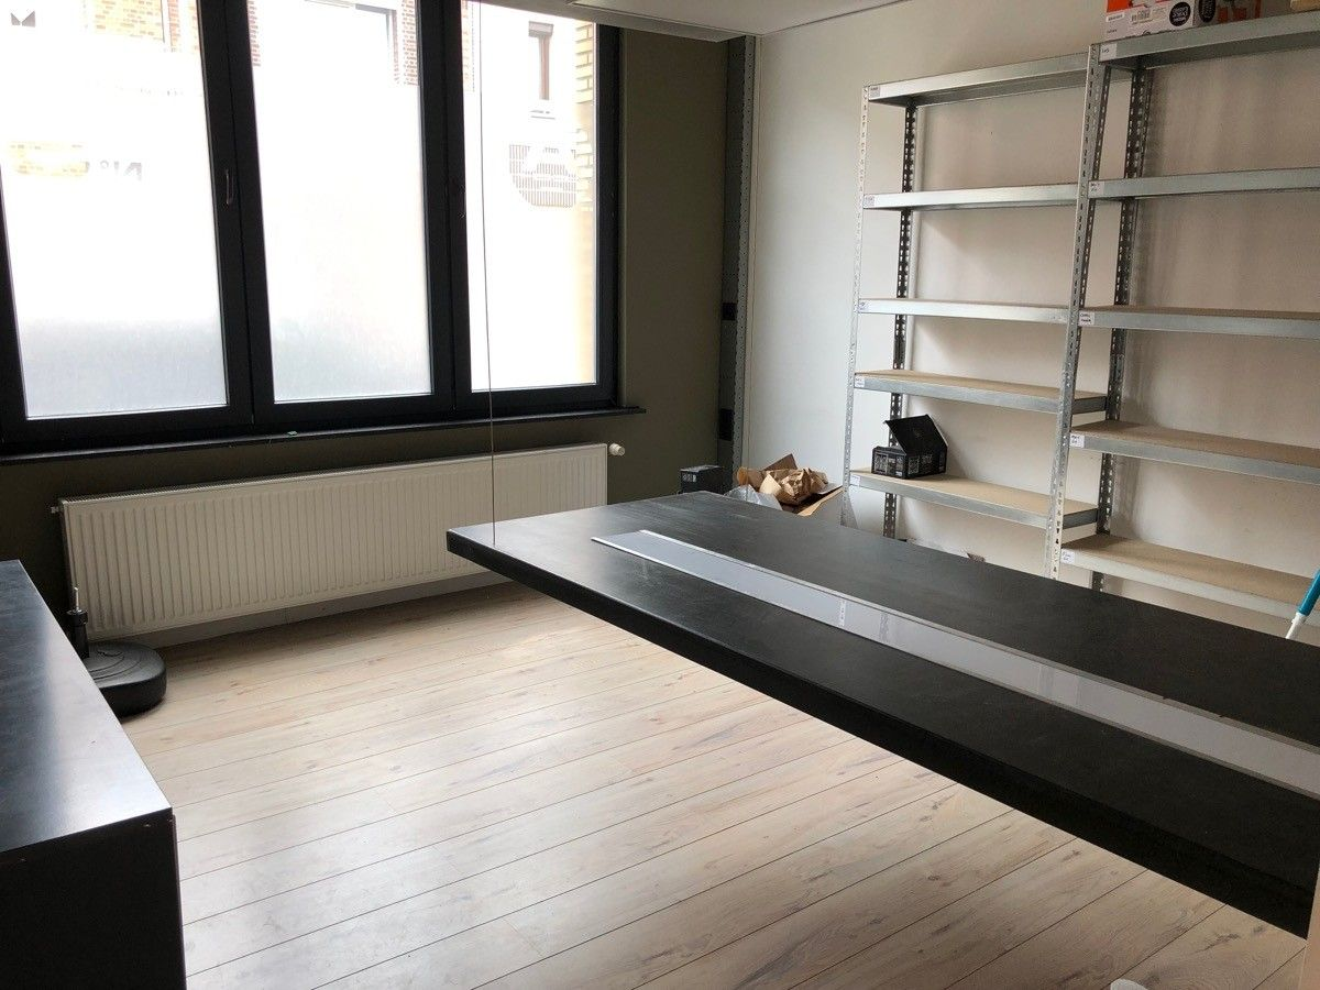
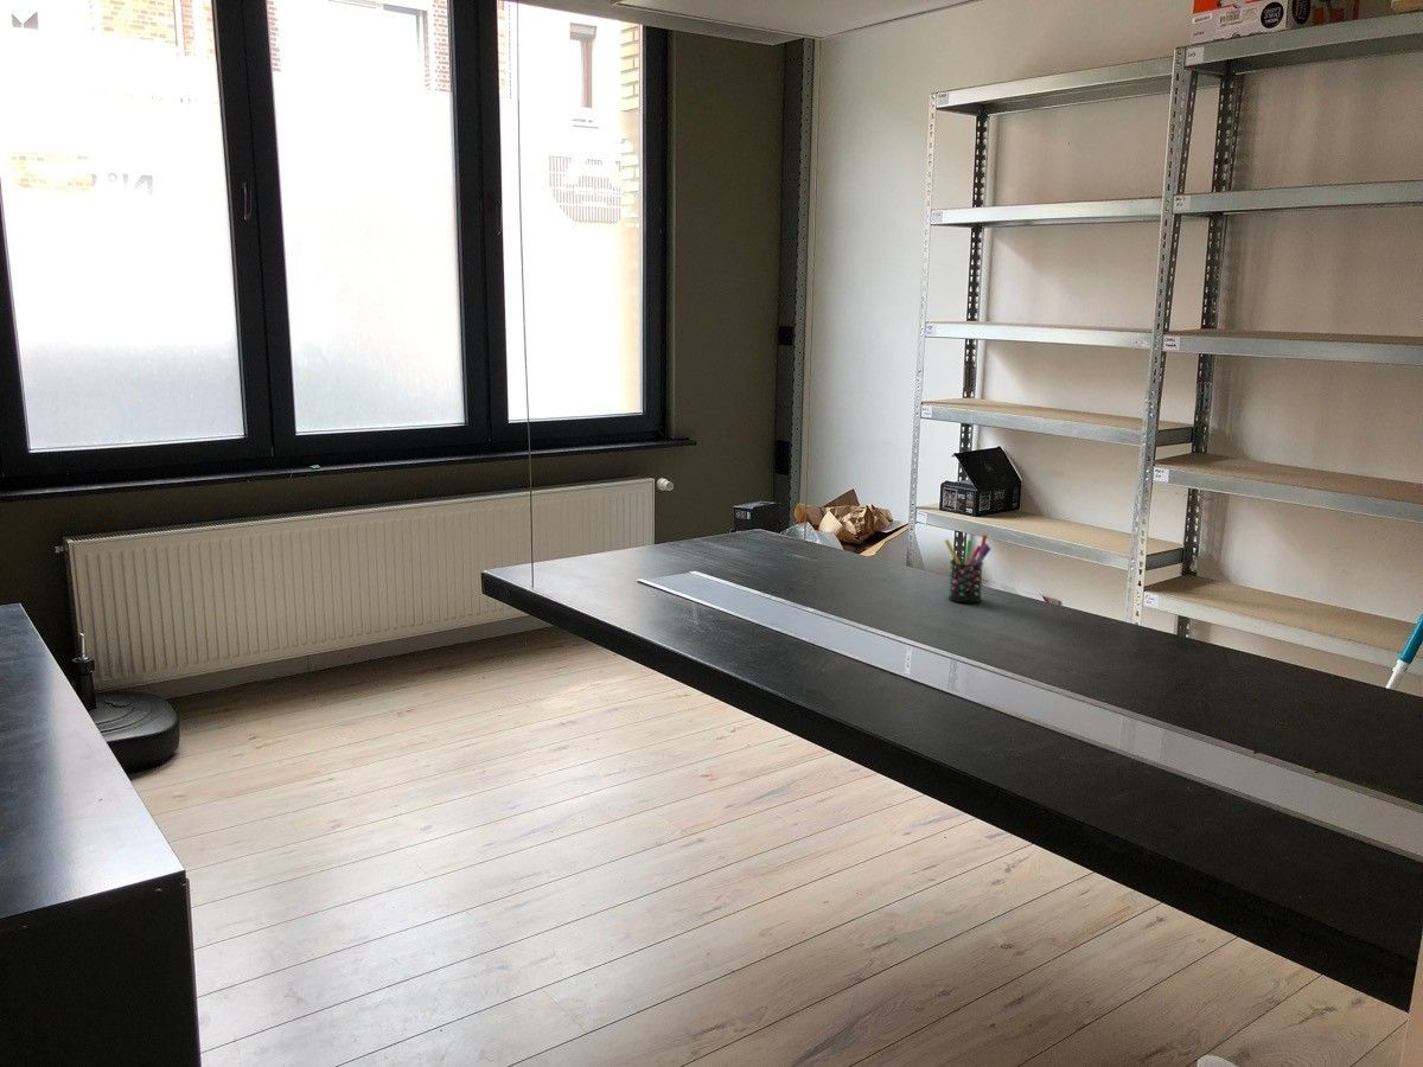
+ pen holder (968, 566)
